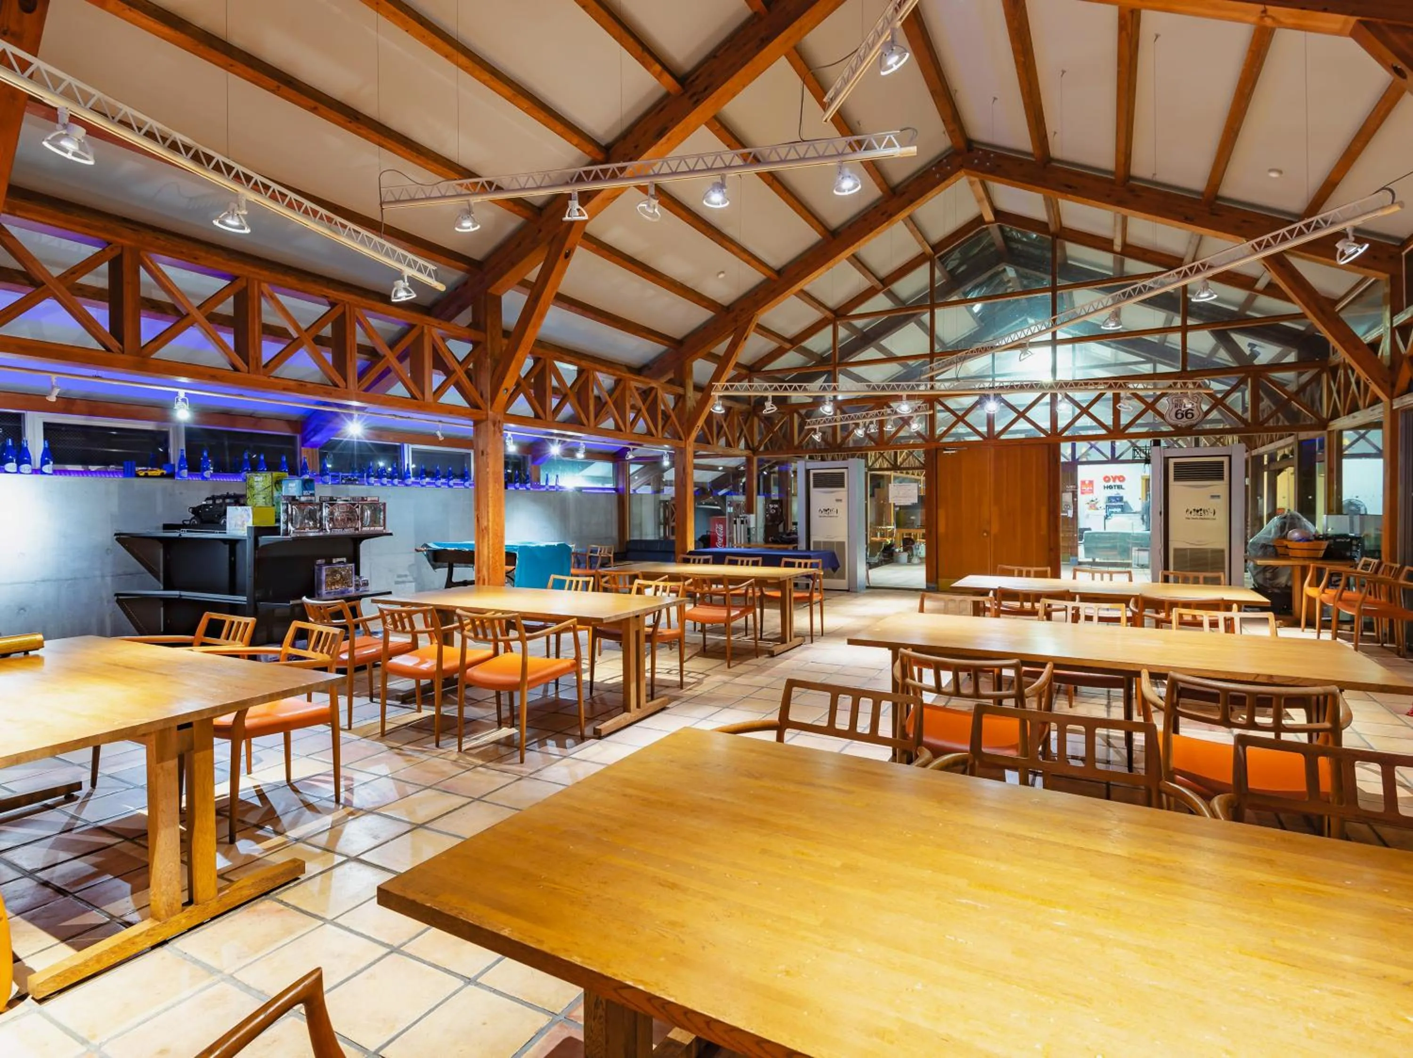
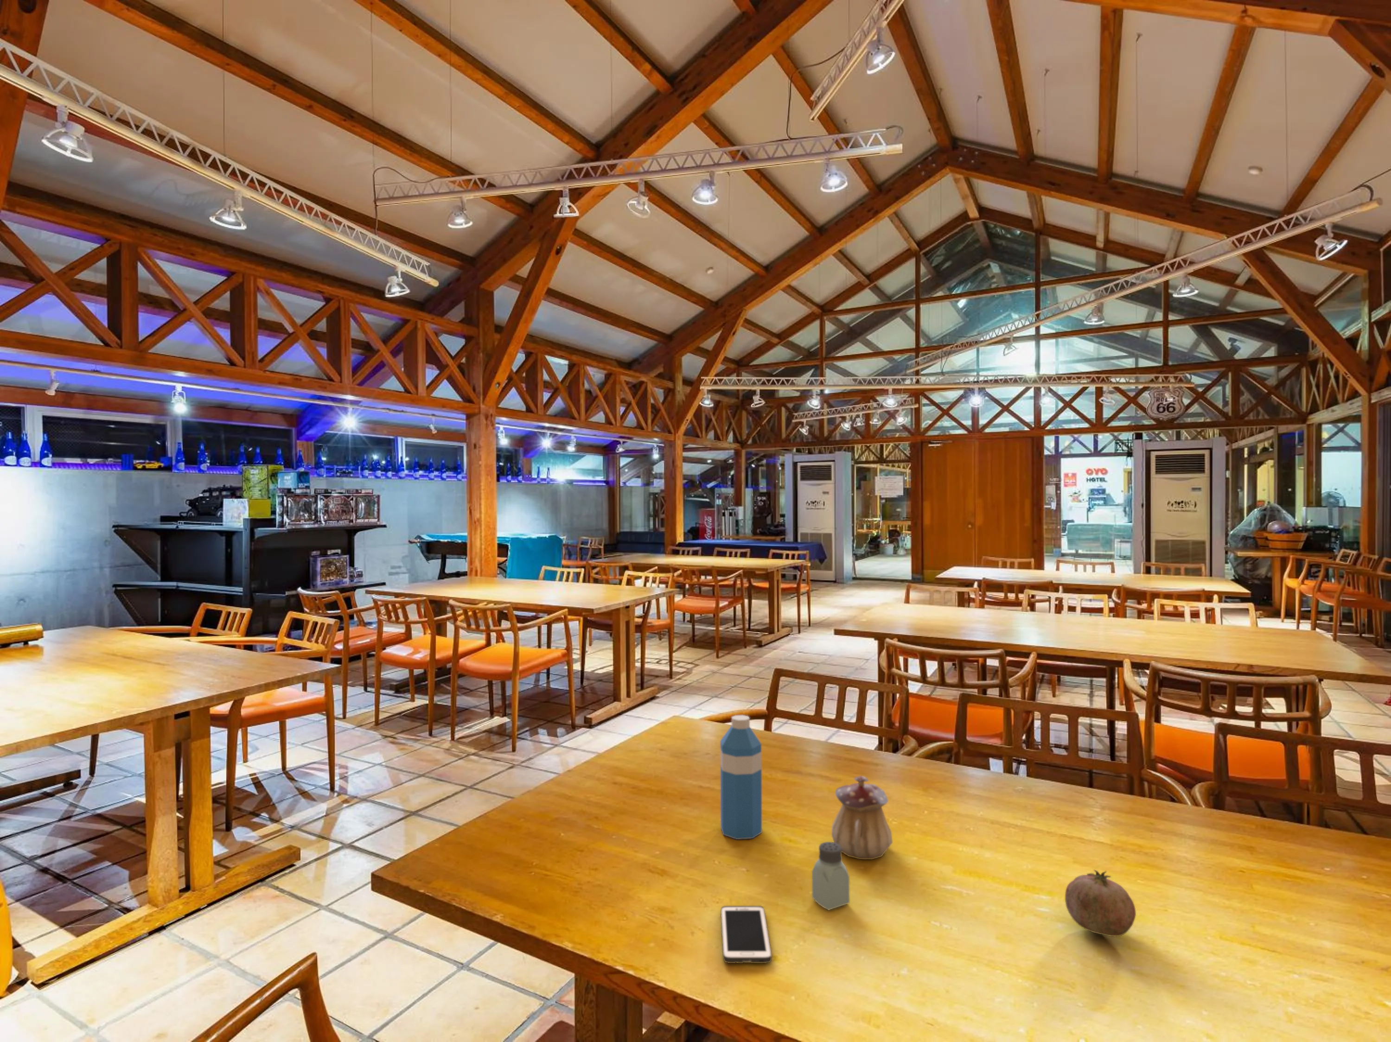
+ teapot (861, 813)
+ fruit (1100, 902)
+ saltshaker (831, 873)
+ water bottle (741, 774)
+ cell phone (744, 933)
